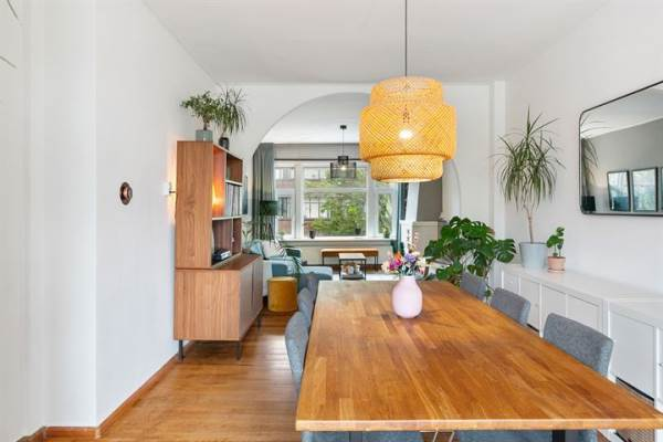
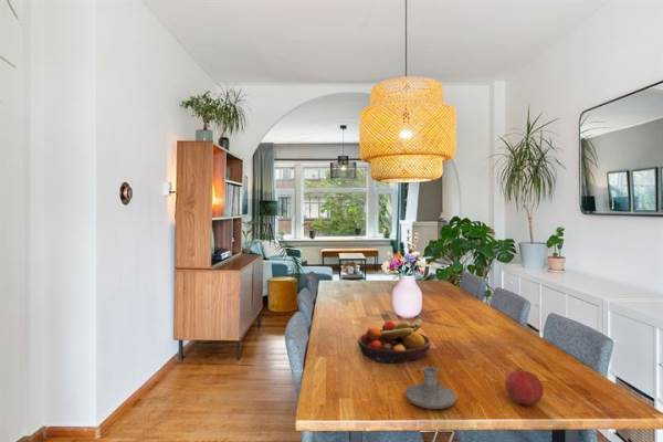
+ fruit bowl (393, 336)
+ fruit (523, 386)
+ candle holder (430, 383)
